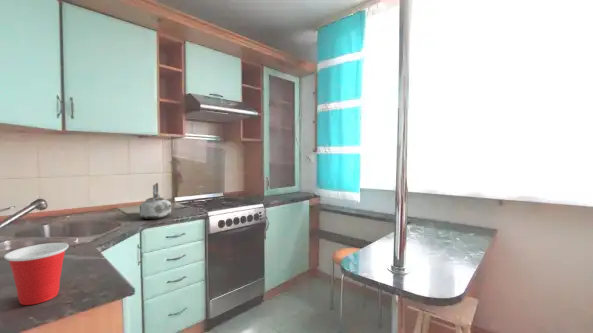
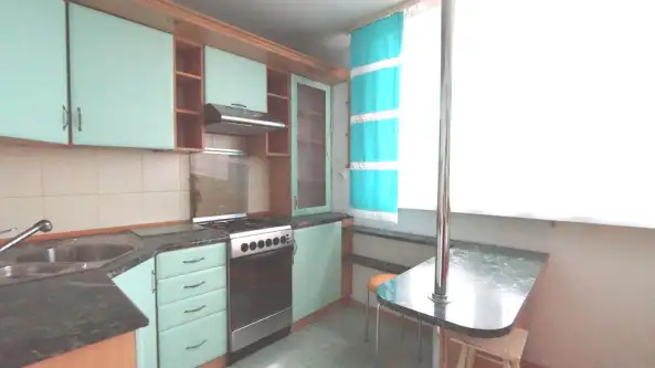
- kettle (156, 199)
- cup (38, 273)
